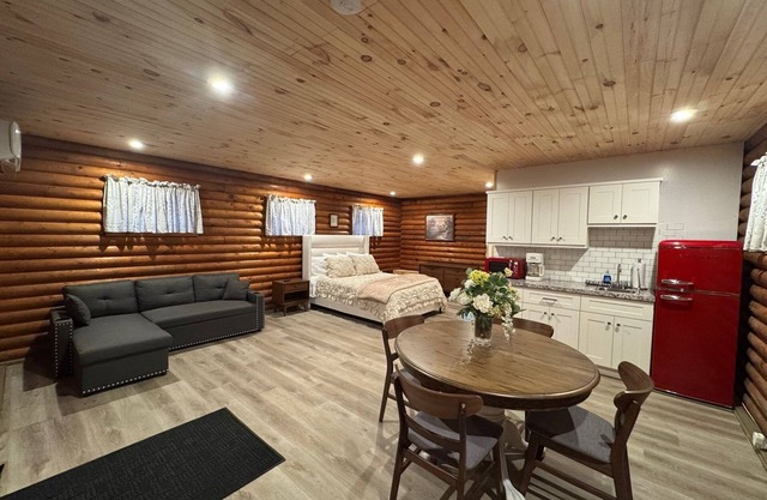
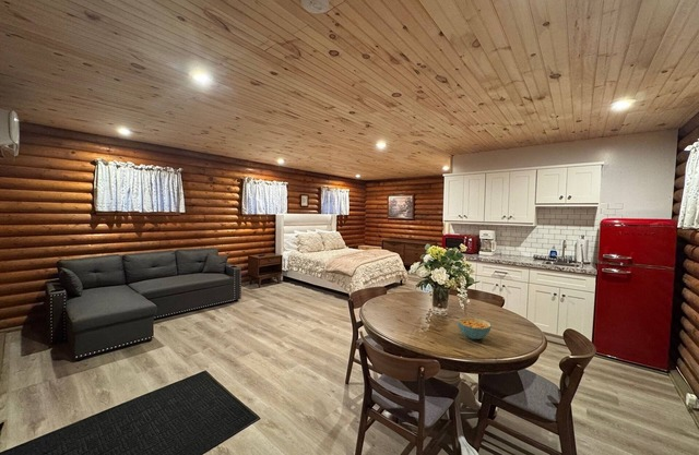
+ cereal bowl (473, 330)
